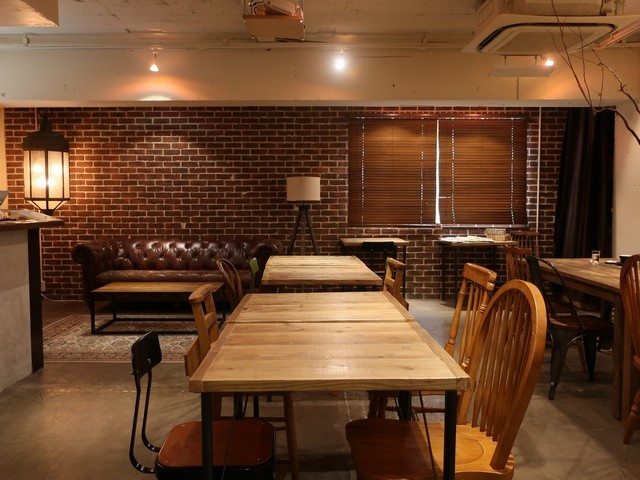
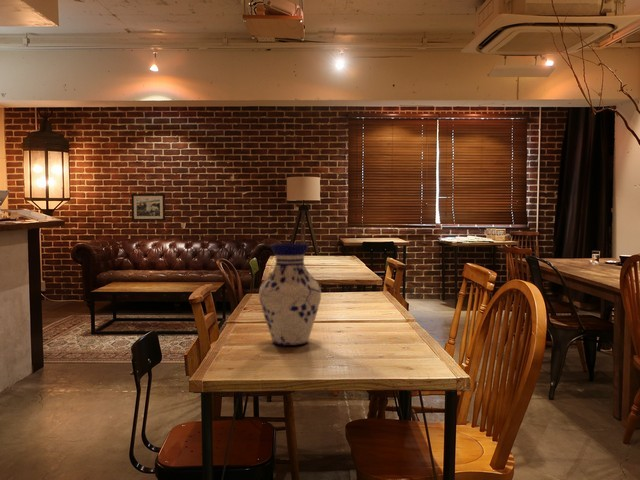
+ picture frame (148, 207)
+ vase (290, 293)
